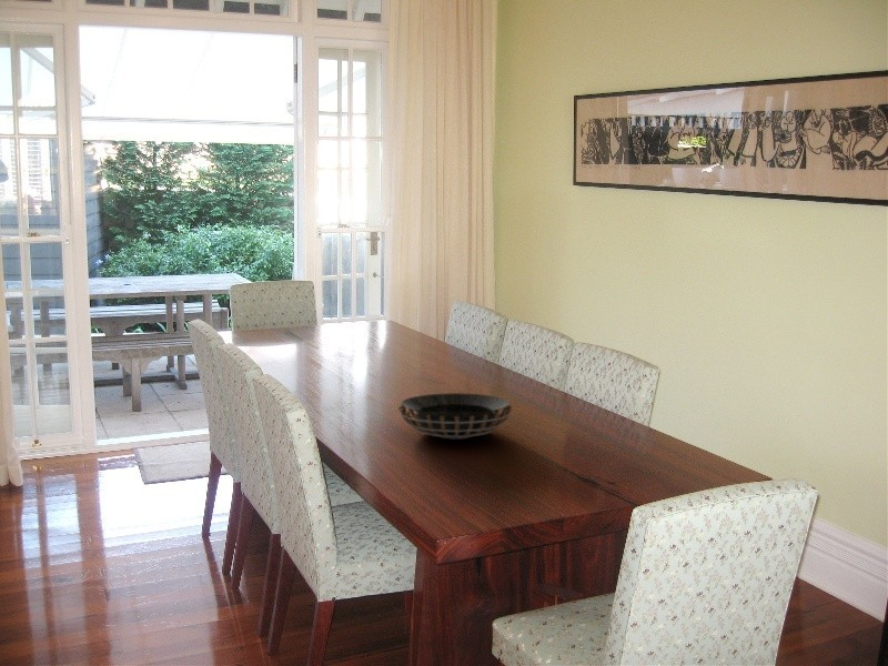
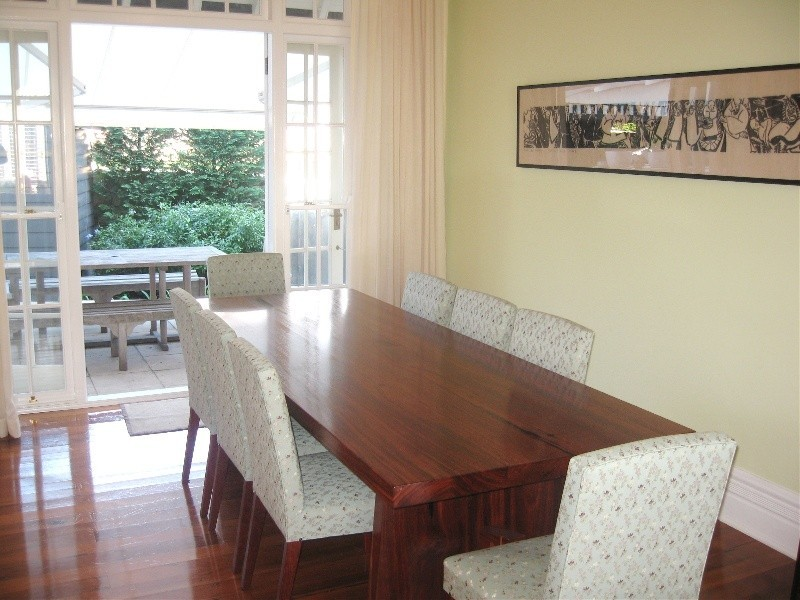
- decorative bowl (454, 418)
